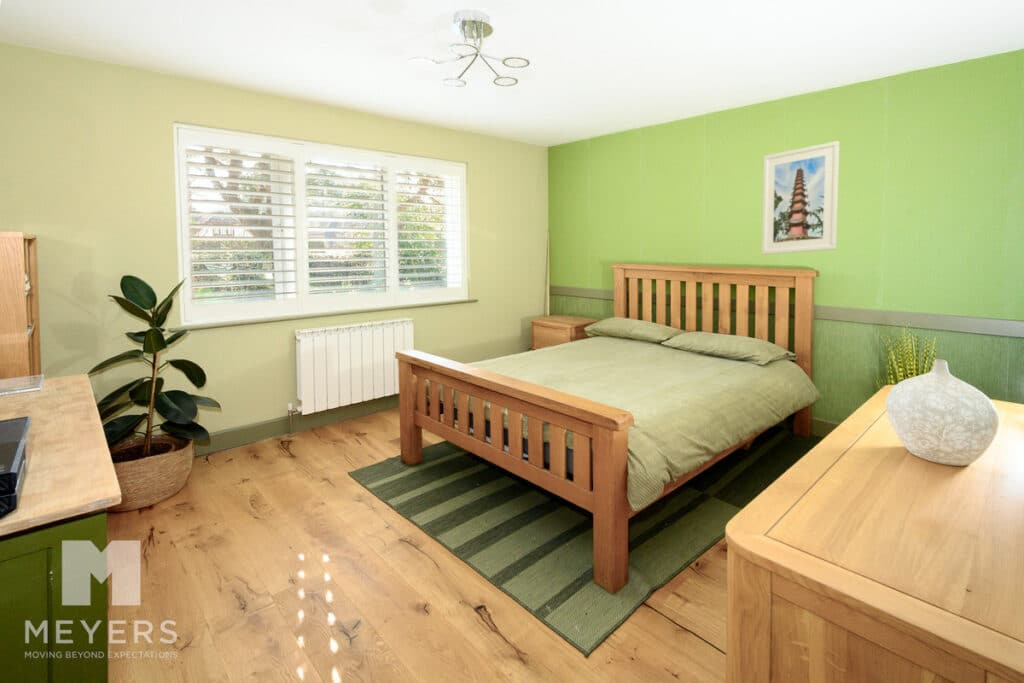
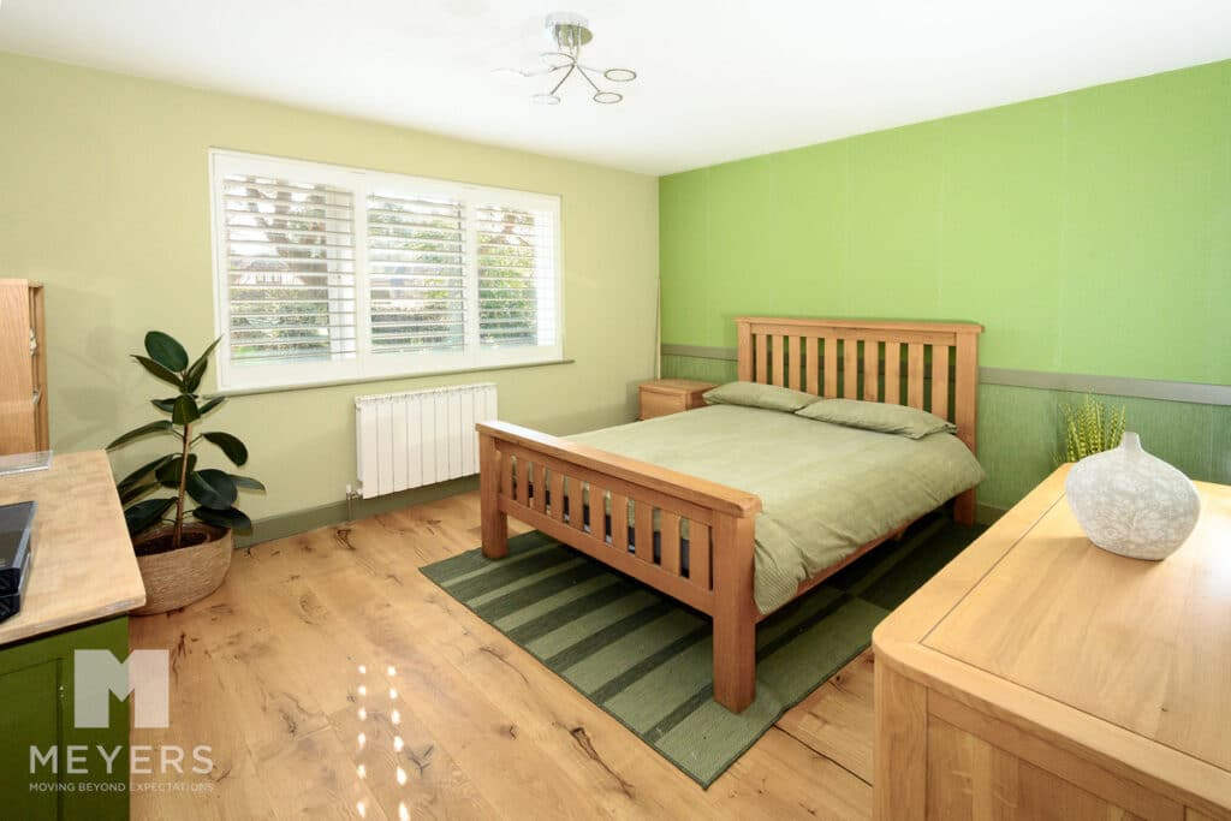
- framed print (798, 200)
